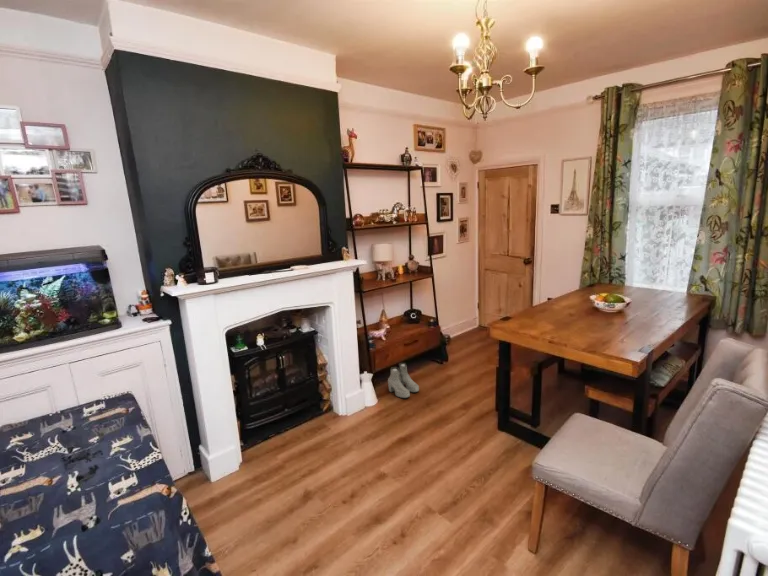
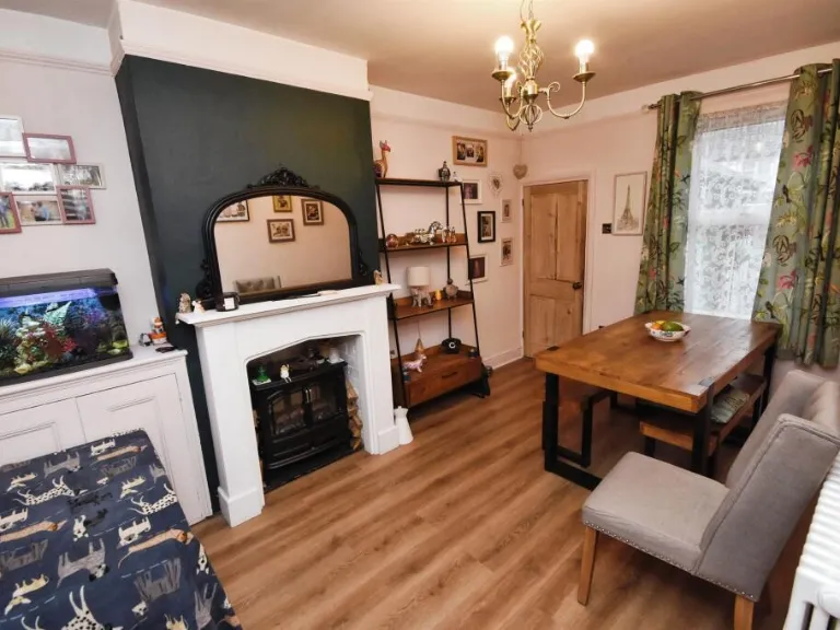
- boots (402, 379)
